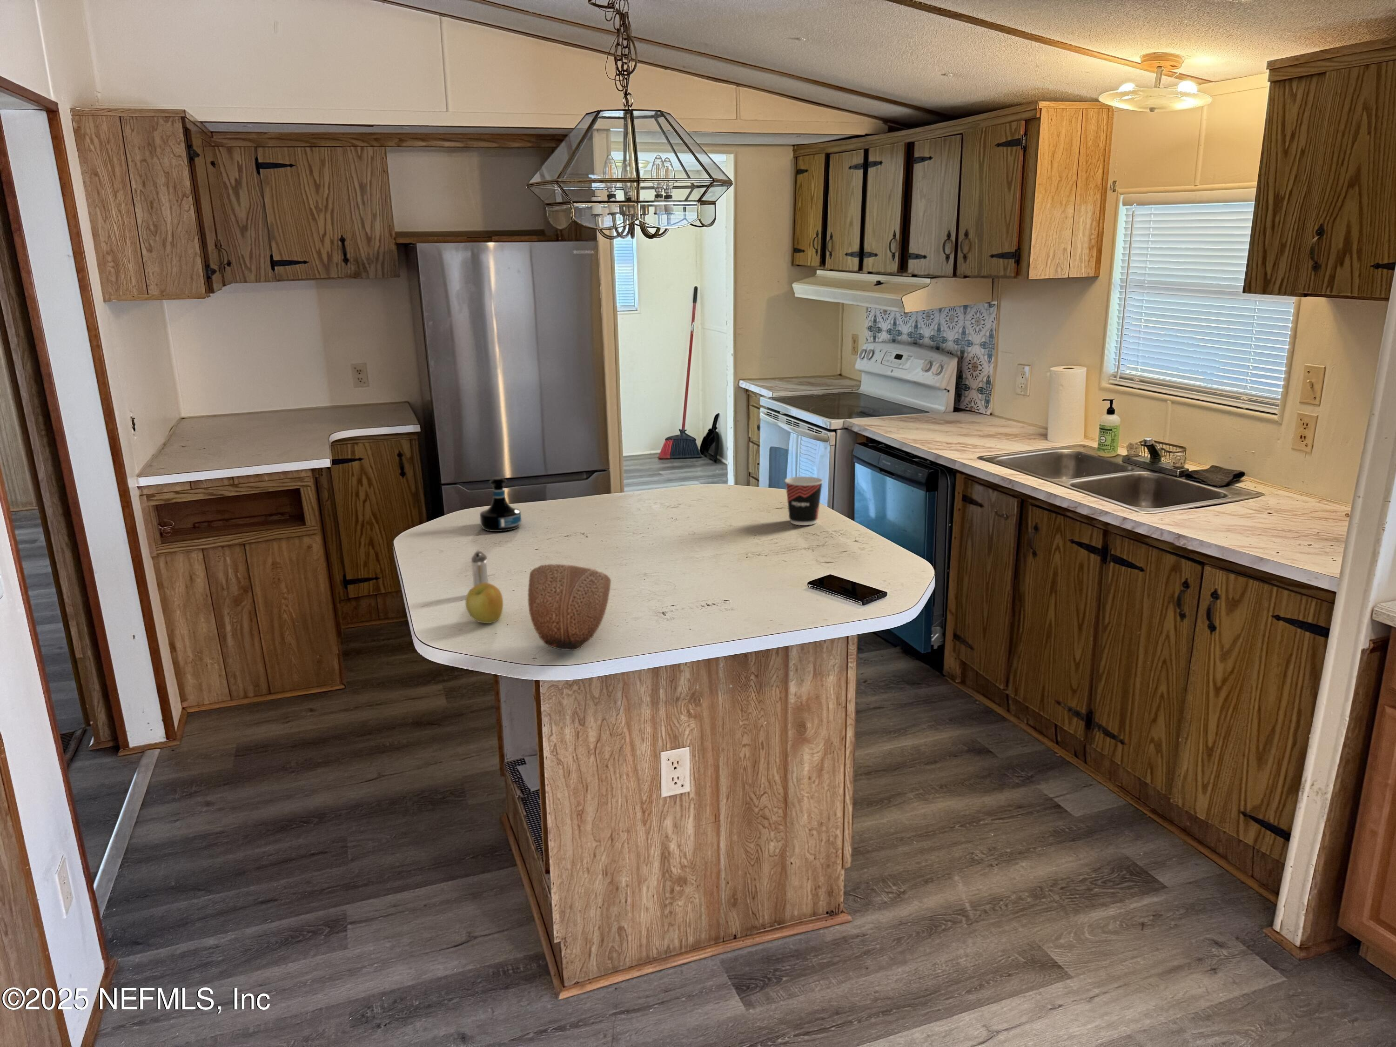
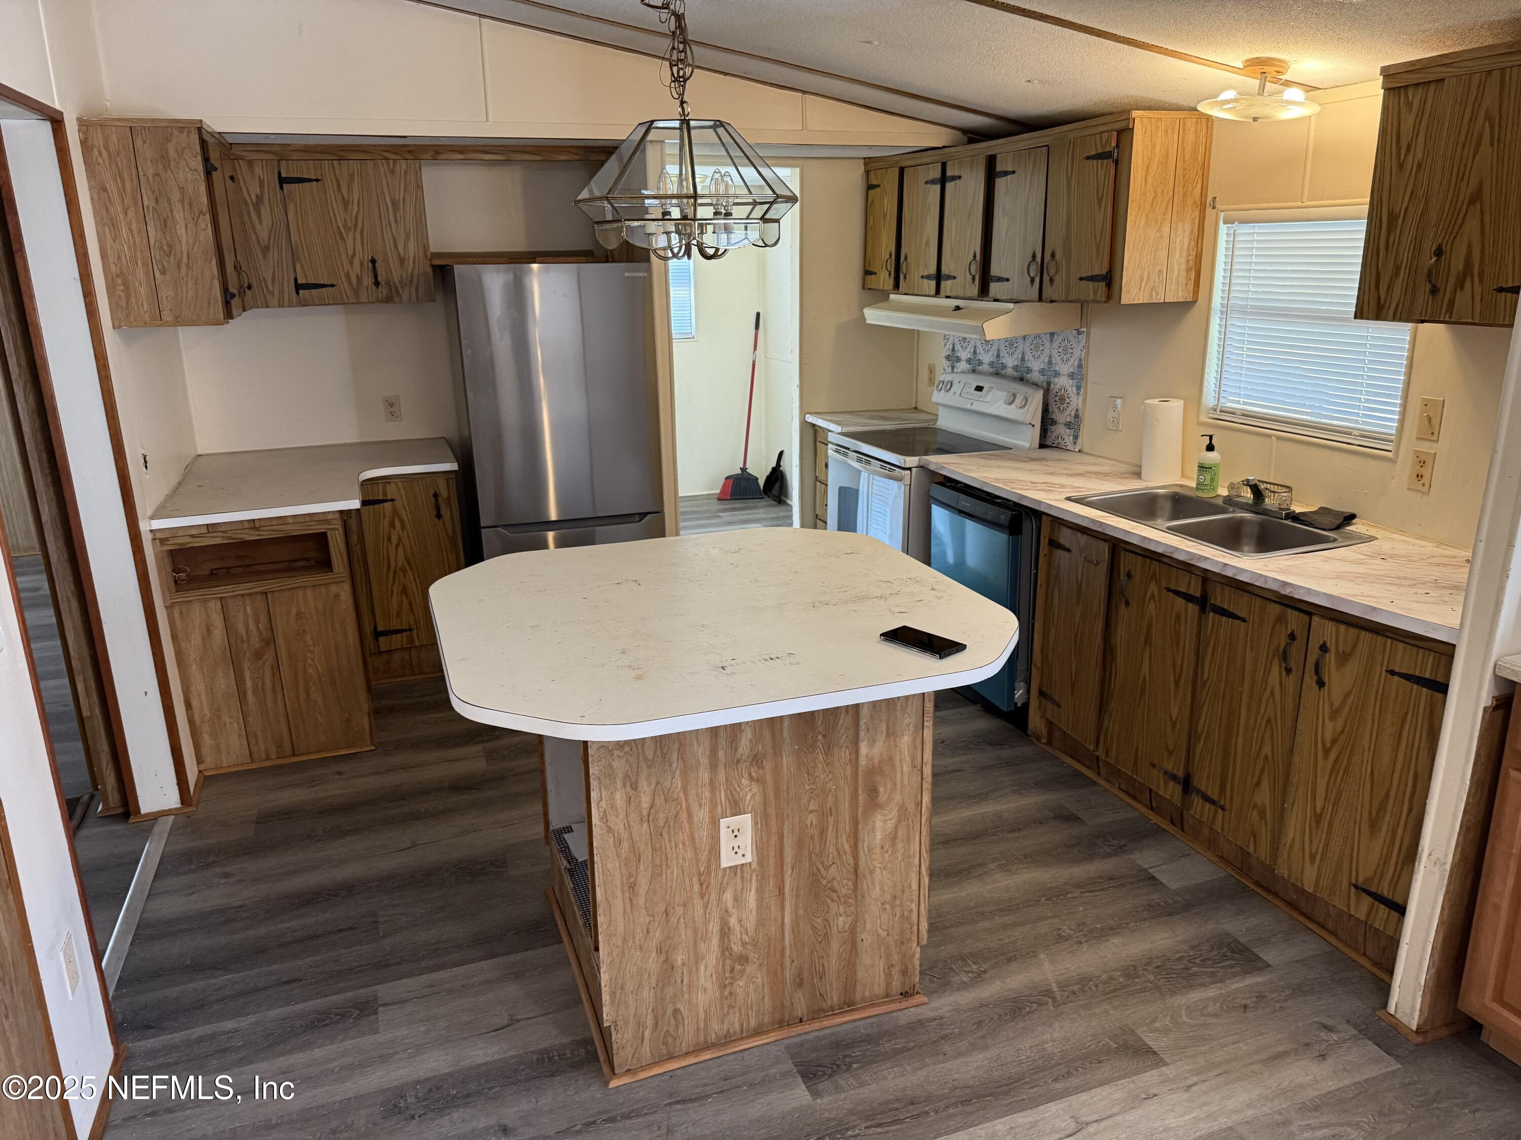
- shaker (479, 572)
- tequila bottle (499, 503)
- apple (485, 604)
- decorative bowl (570, 600)
- cup (804, 502)
